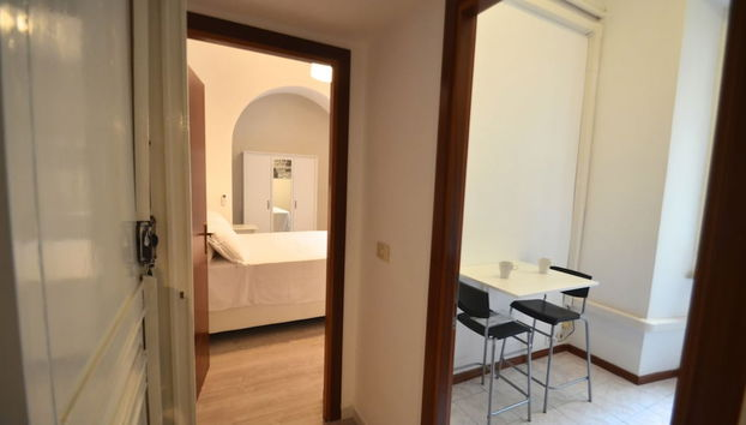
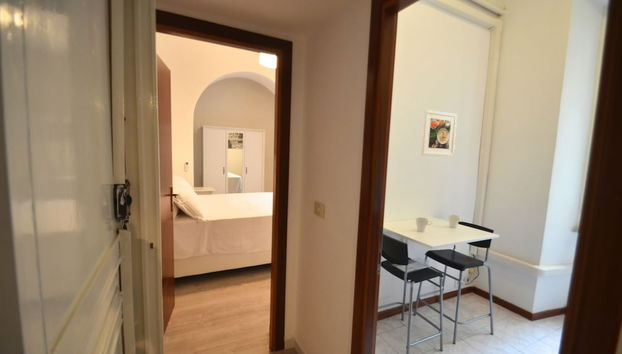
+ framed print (439, 134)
